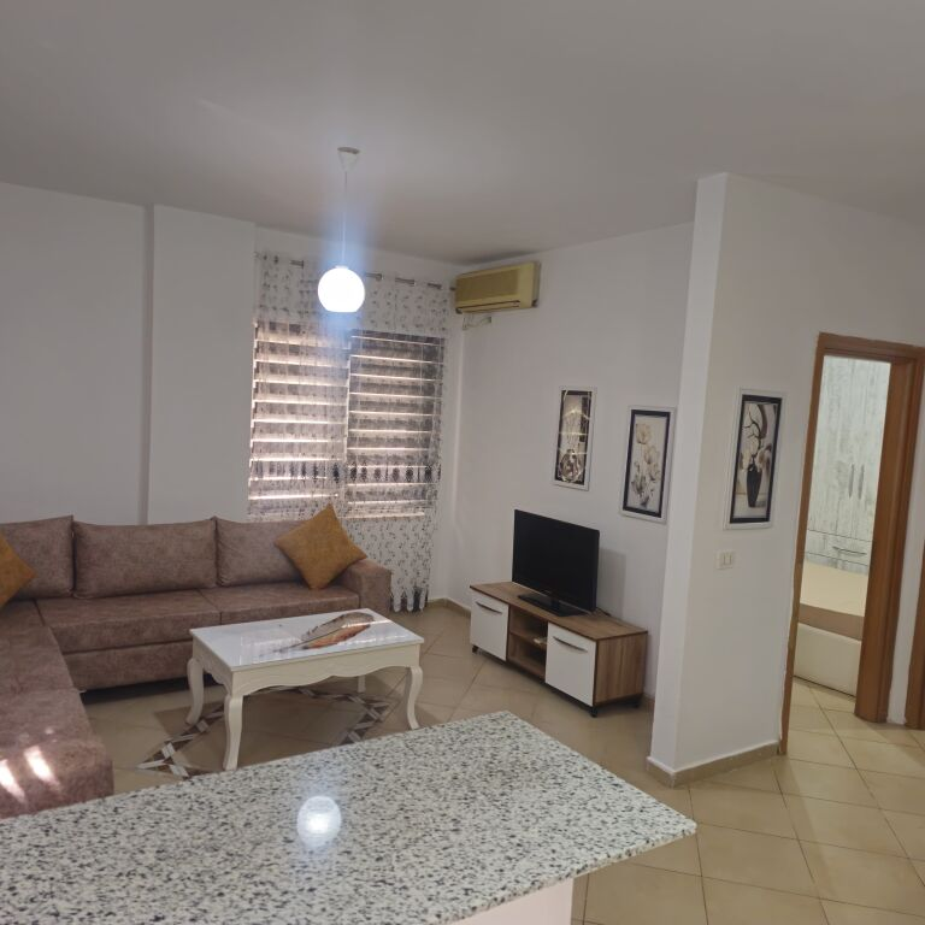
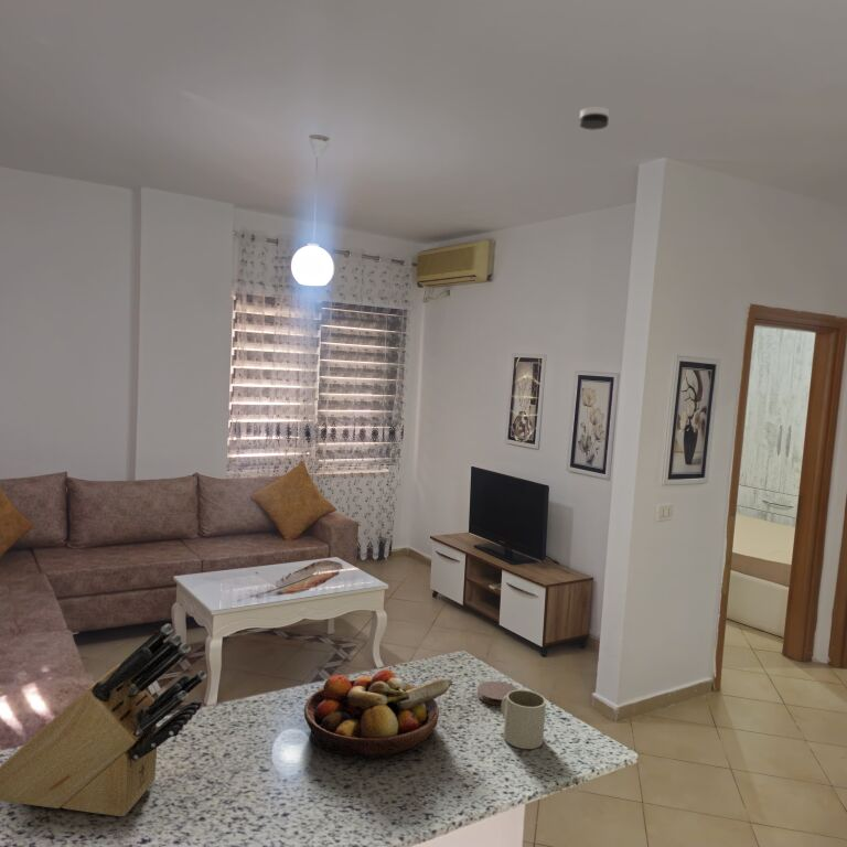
+ fruit bowl (374, 700)
+ mug (519, 715)
+ smoke detector (593, 118)
+ coaster (497, 693)
+ knife block (98, 709)
